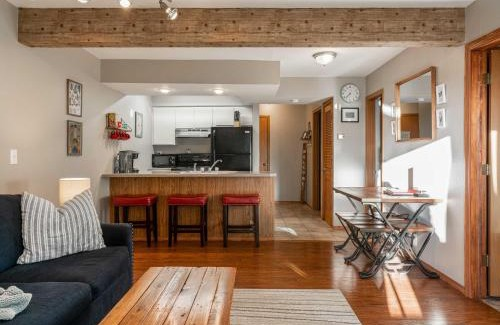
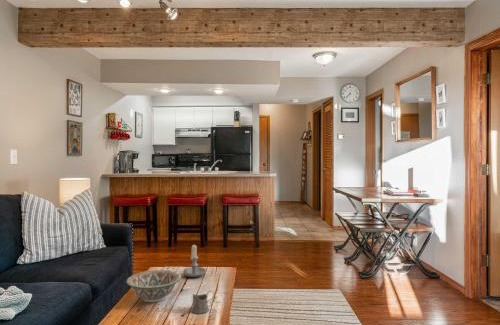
+ tea glass holder (203, 300)
+ decorative bowl (154, 287)
+ candle (194, 259)
